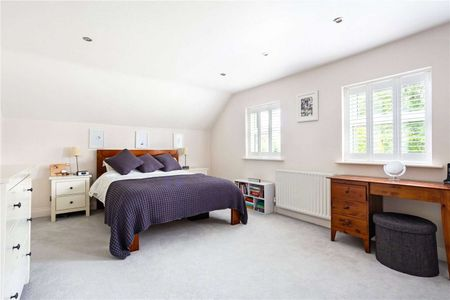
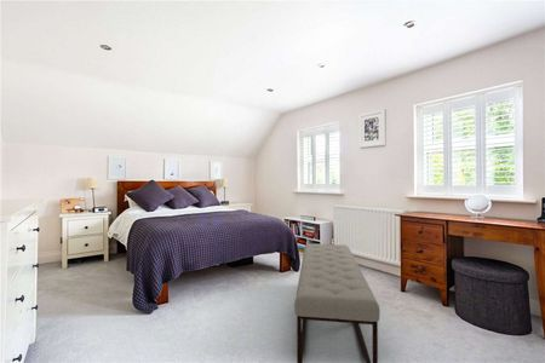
+ bench (329, 290)
